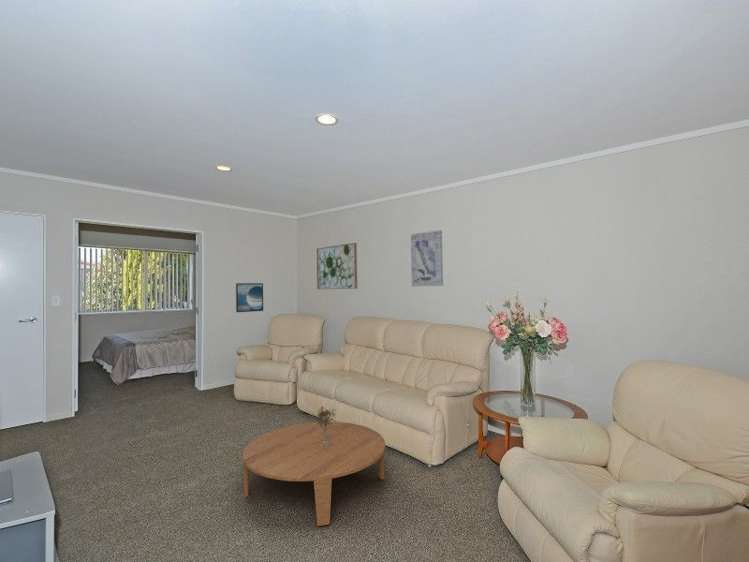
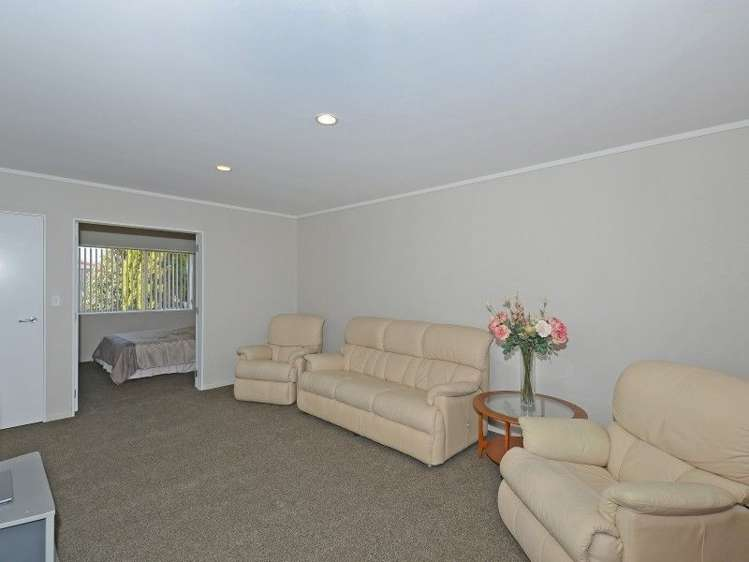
- wall art (426, 259)
- wall art (335, 267)
- coffee table (316, 465)
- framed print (249, 297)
- bouquet (325, 426)
